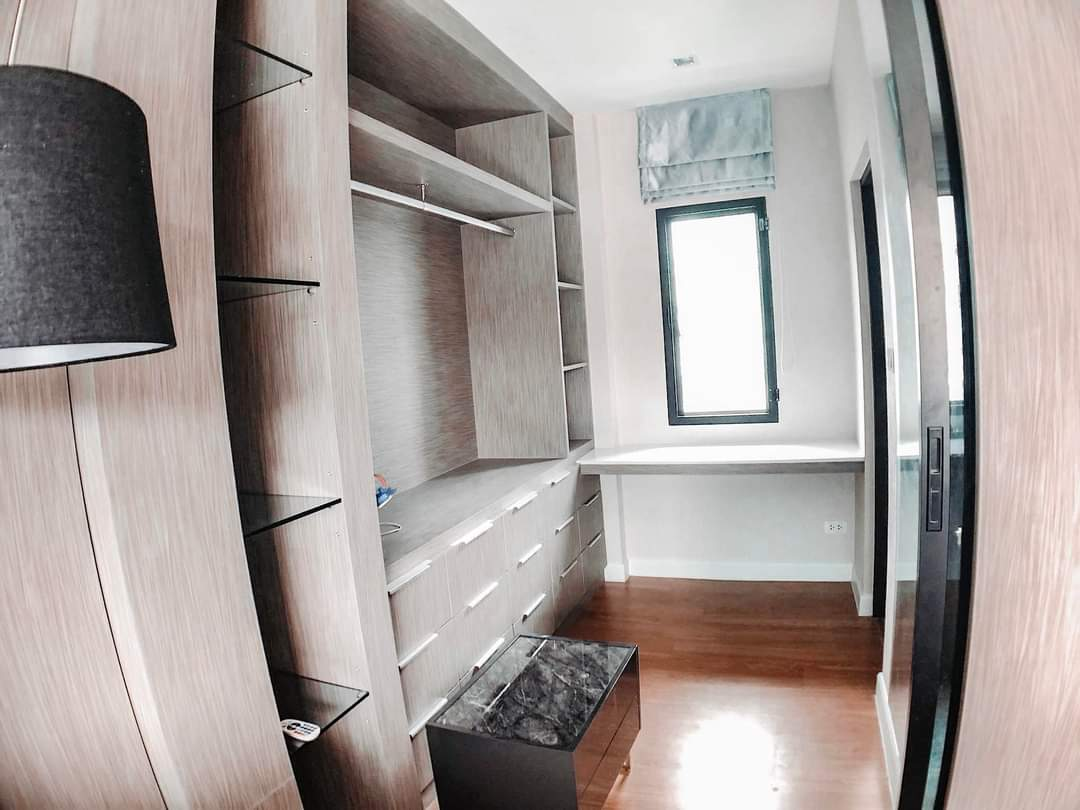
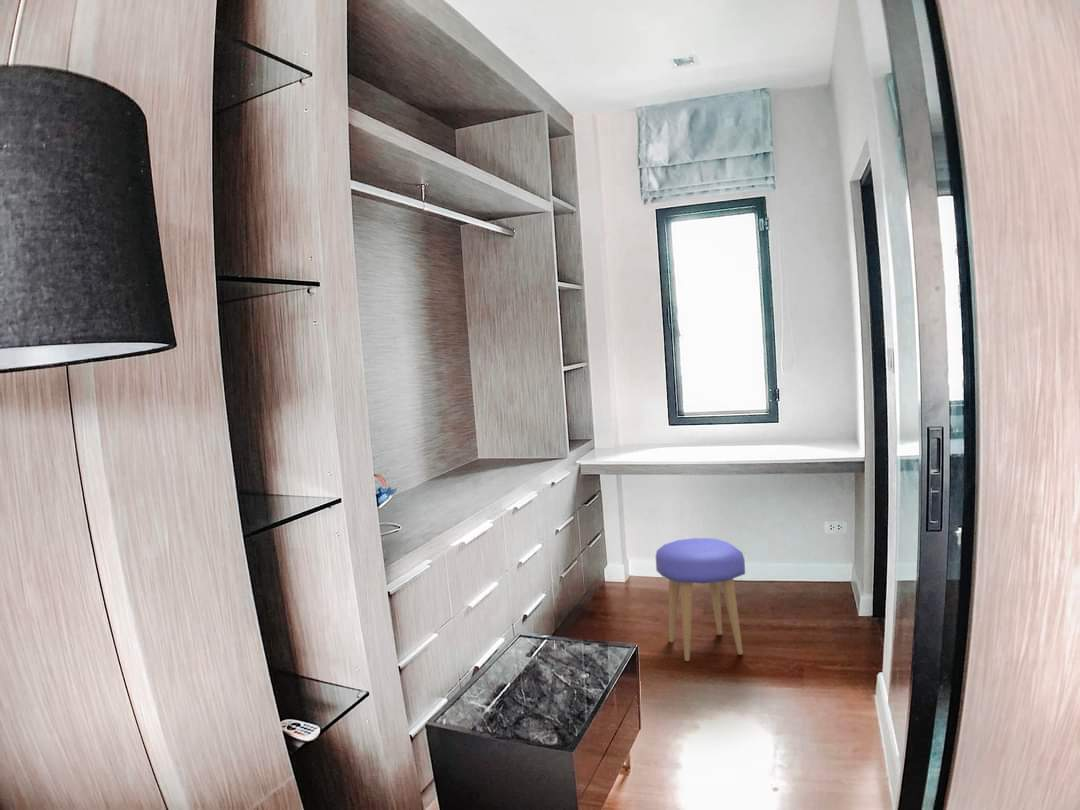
+ stool (691, 597)
